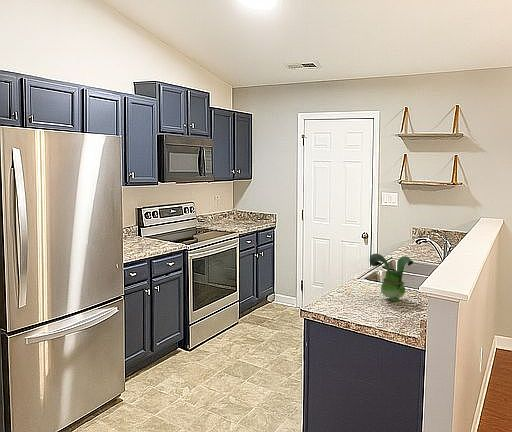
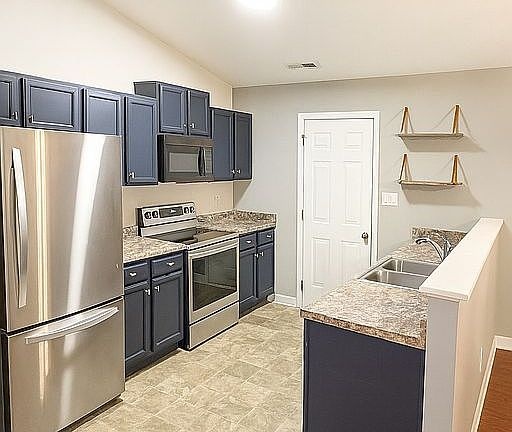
- toy figurine (390, 277)
